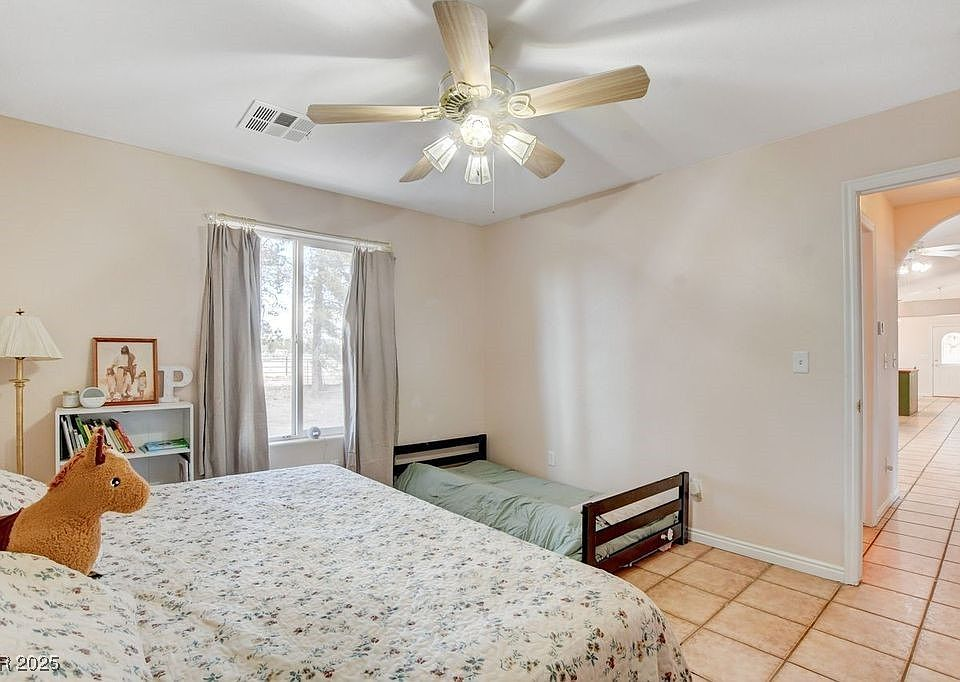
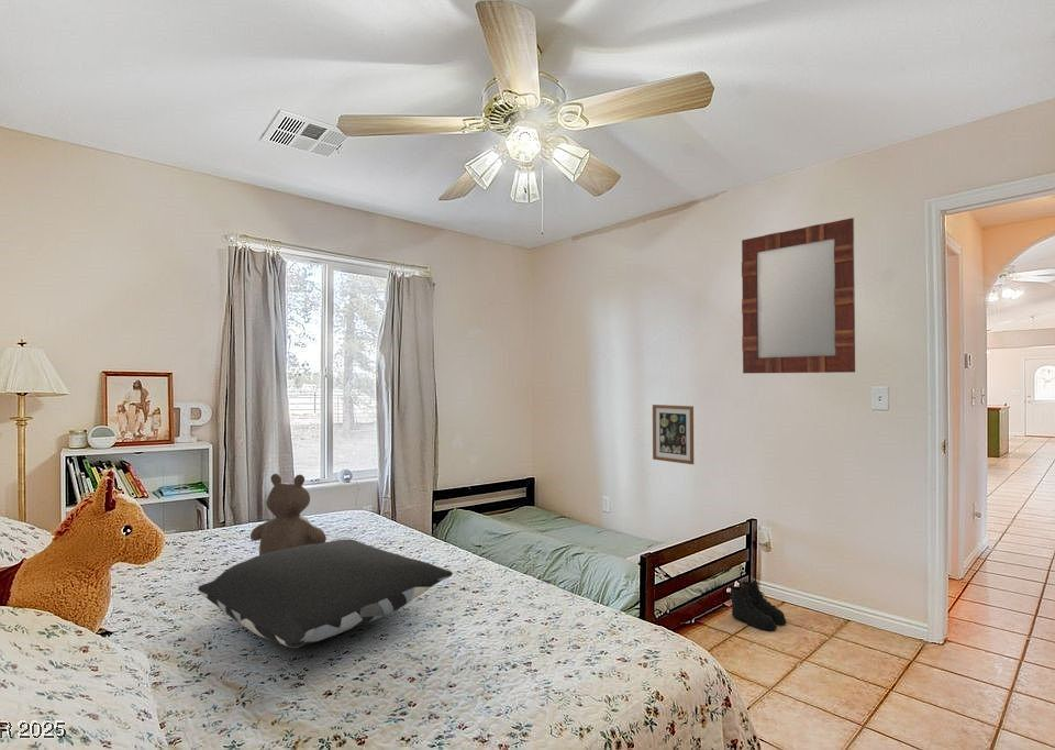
+ teddy bear (297, 519)
+ boots (757, 602)
+ wall art (671, 433)
+ home mirror (793, 301)
+ pillow (330, 583)
